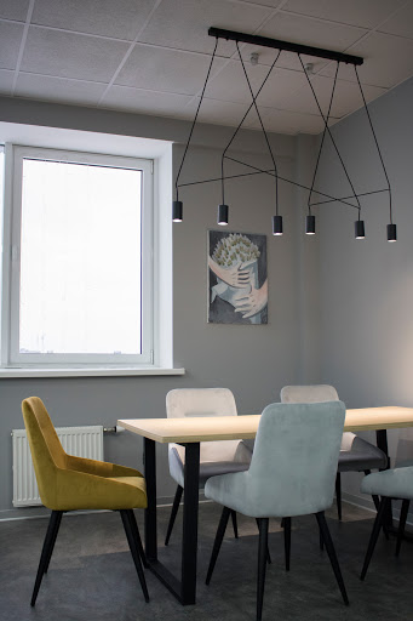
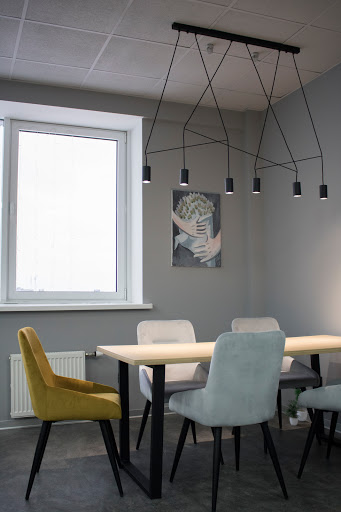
+ potted plant (296, 400)
